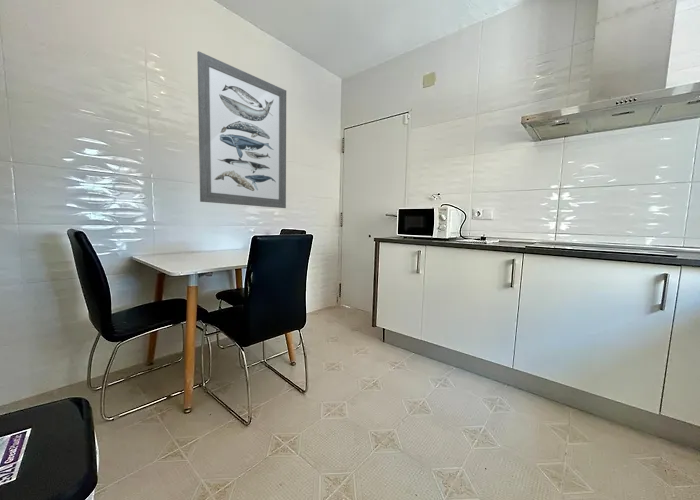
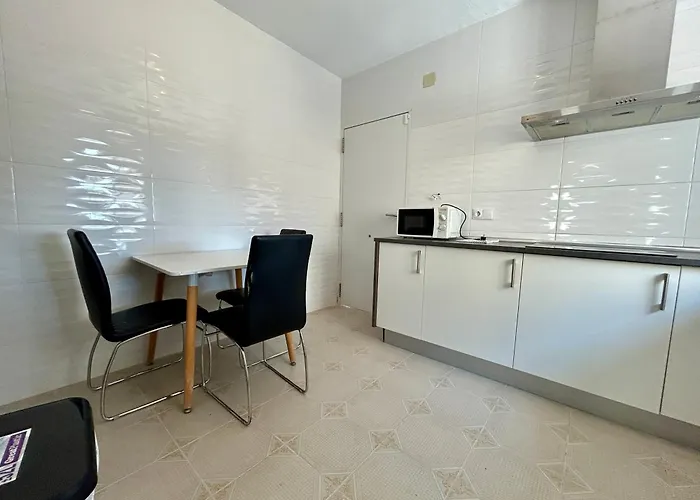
- wall art (247, 140)
